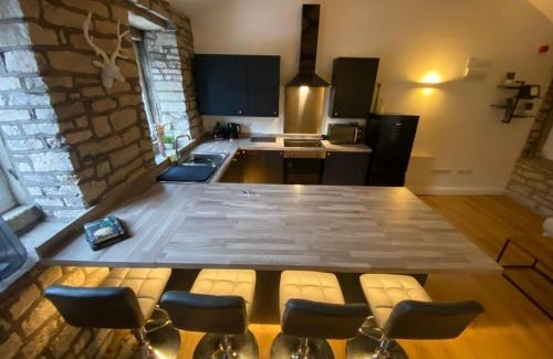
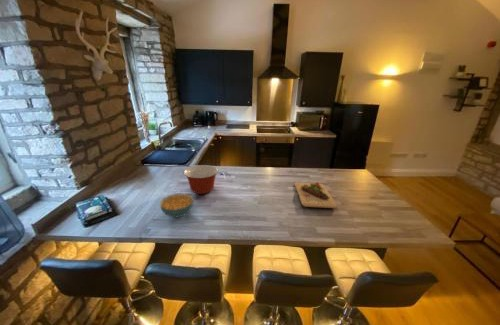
+ mixing bowl (201, 180)
+ cereal bowl (177, 207)
+ cutting board (314, 190)
